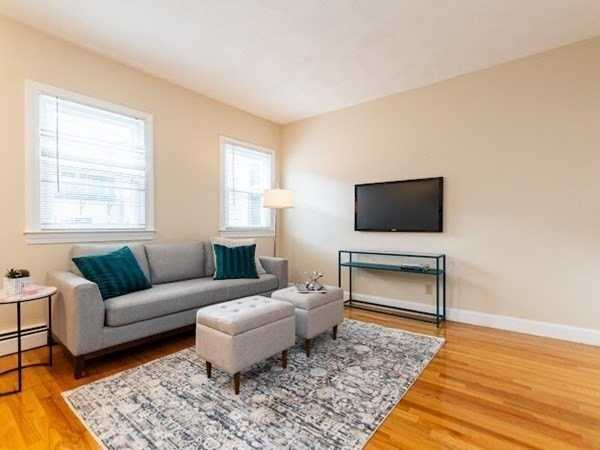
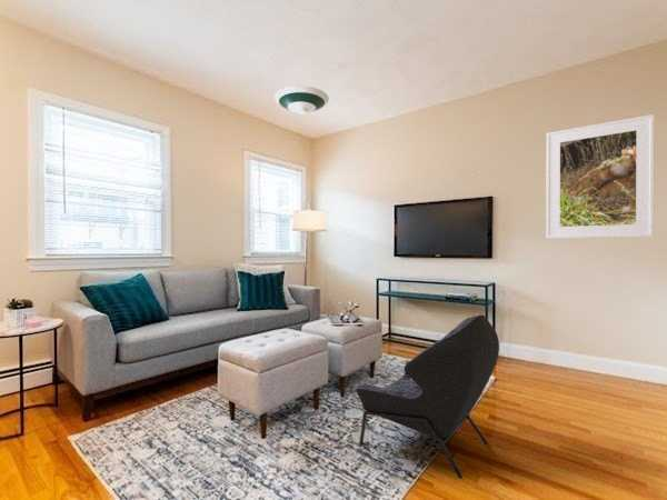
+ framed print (596, 181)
+ armchair (424, 373)
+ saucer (301, 104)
